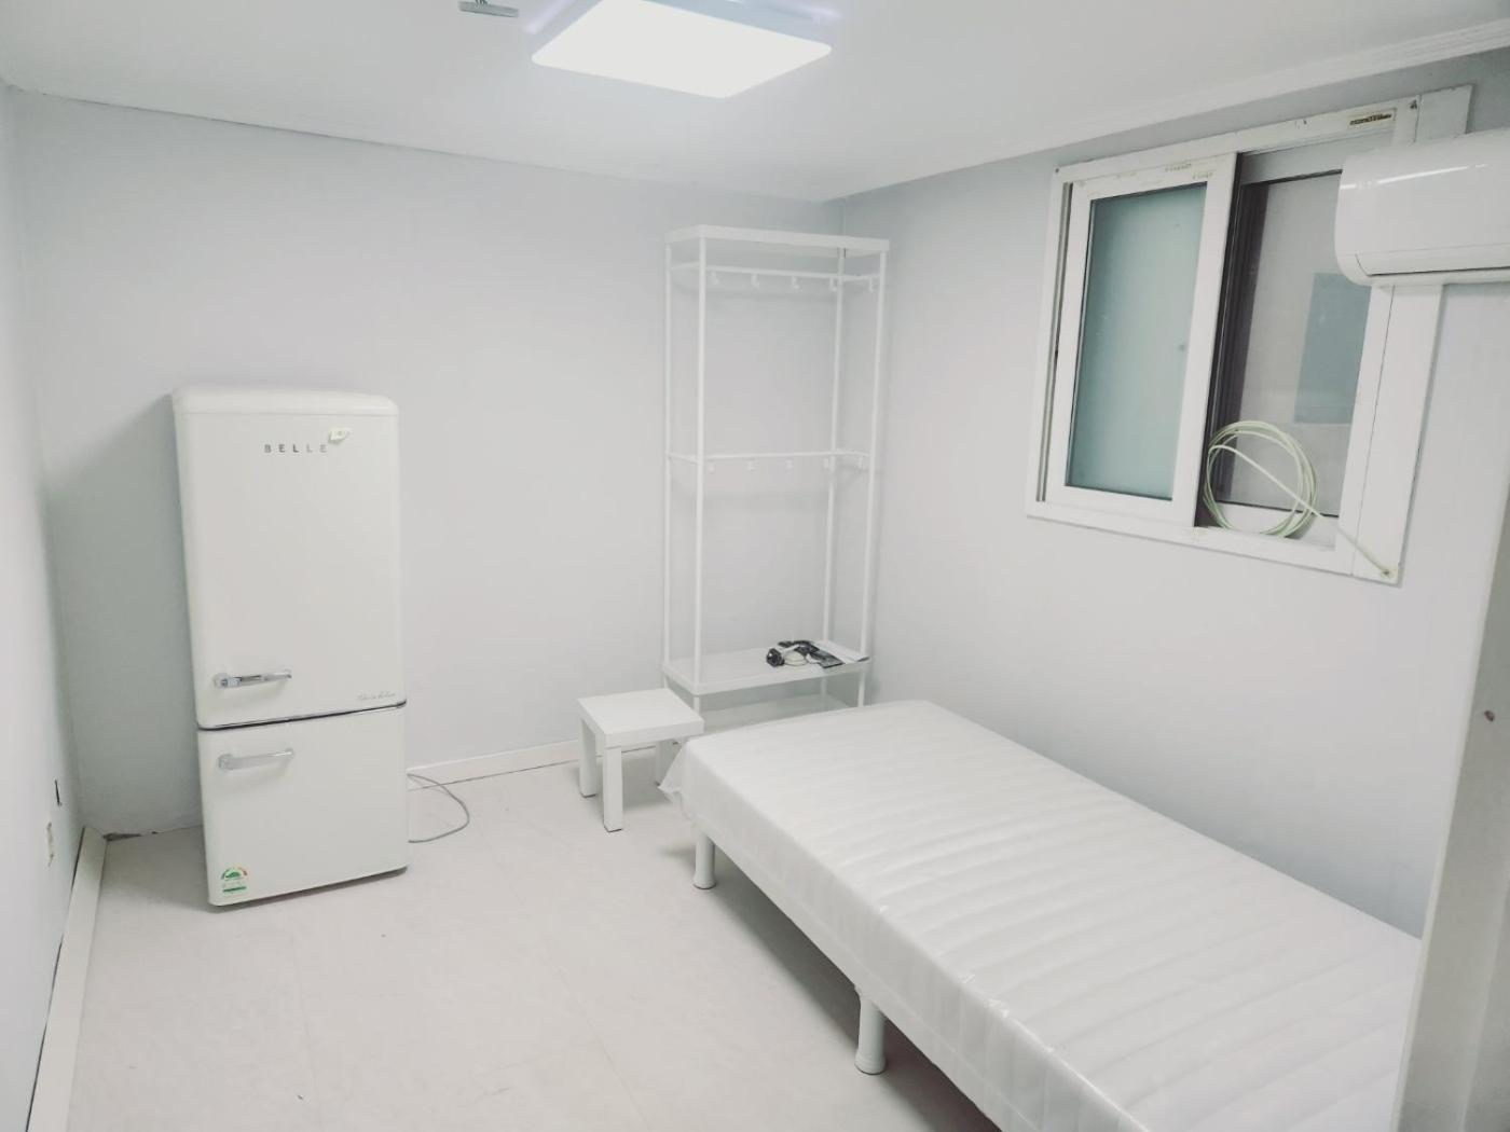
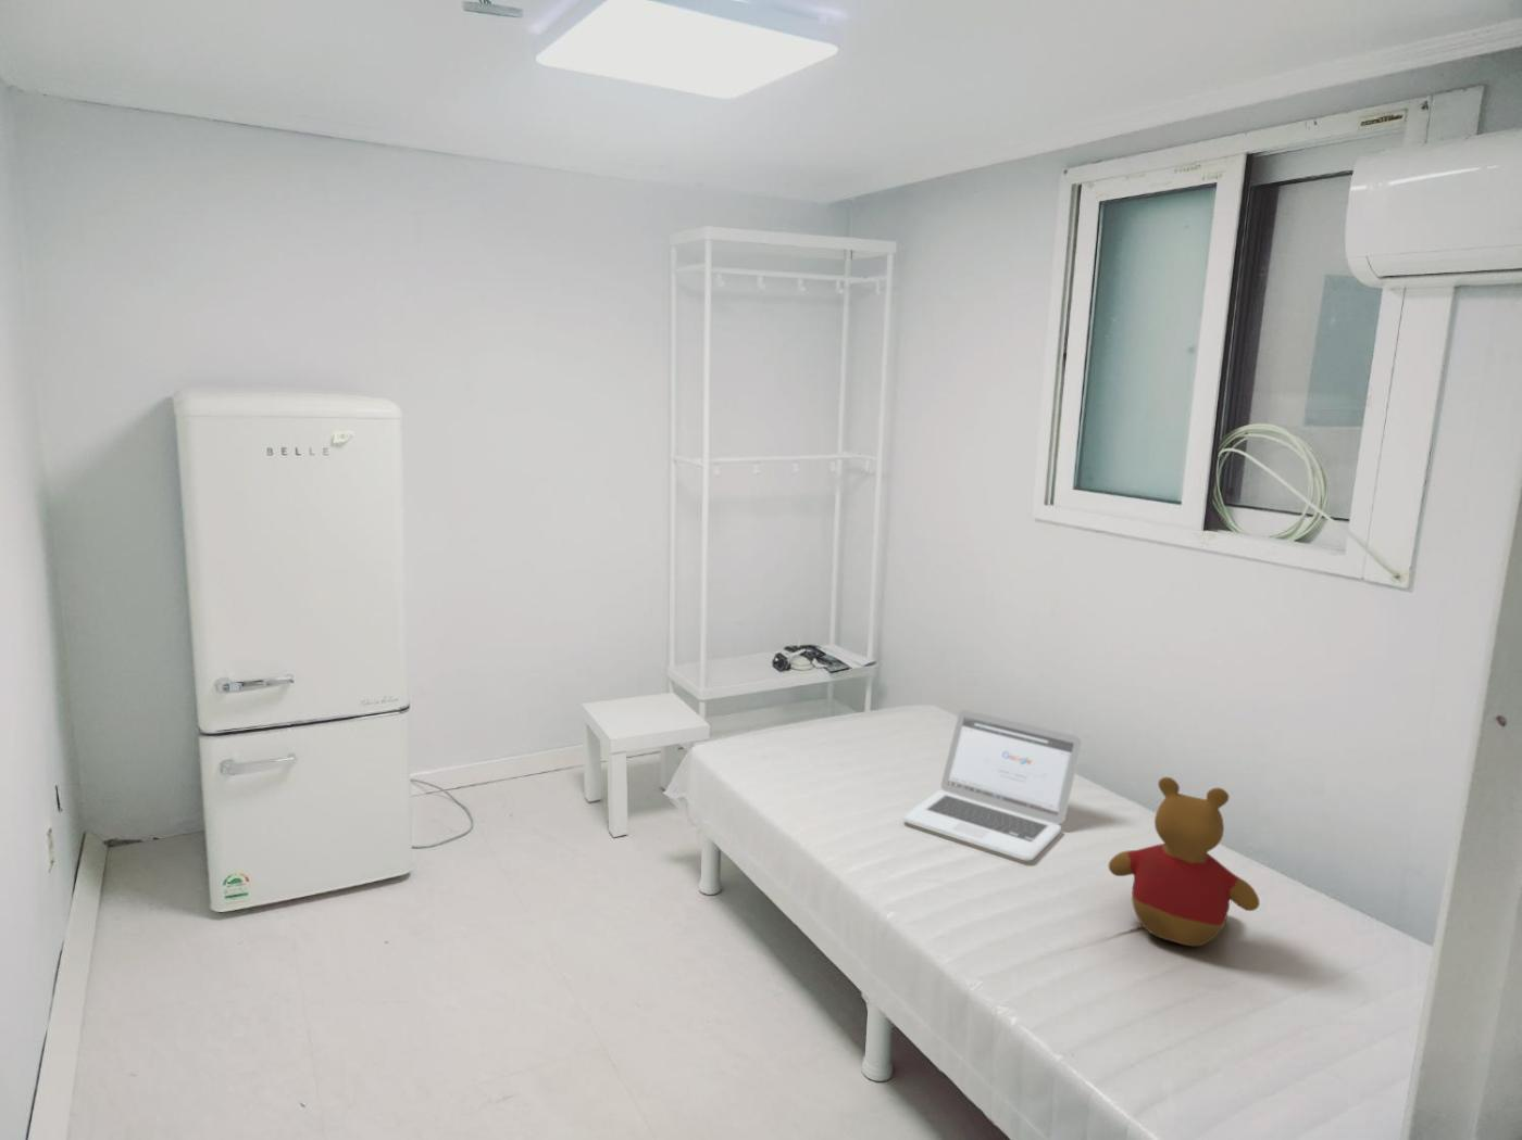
+ teddy bear (1186, 851)
+ laptop (991, 780)
